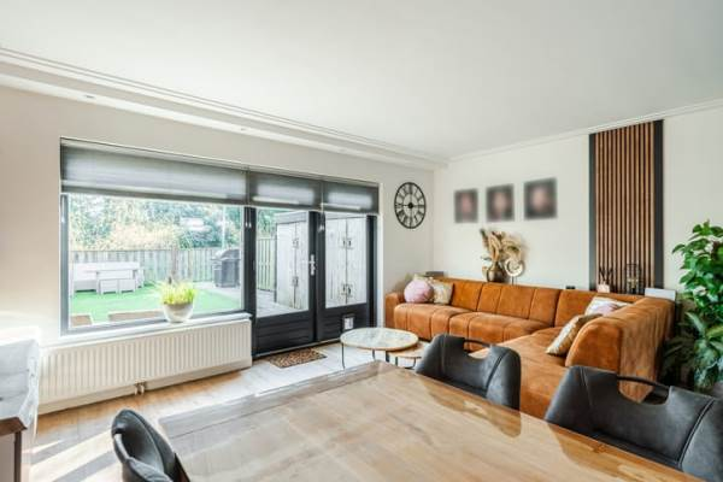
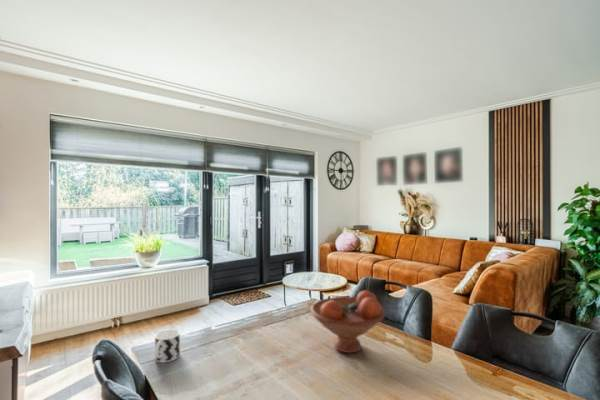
+ cup (165, 347)
+ fruit bowl (347, 320)
